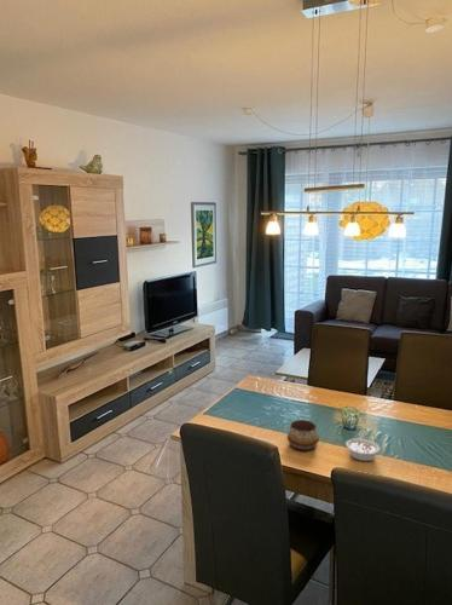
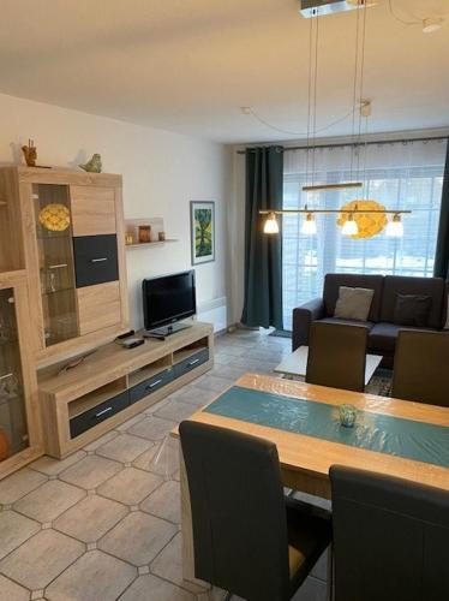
- decorative bowl (302, 434)
- legume (360, 449)
